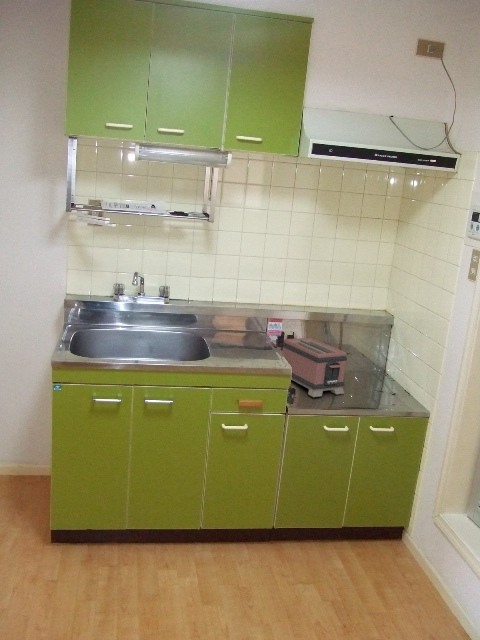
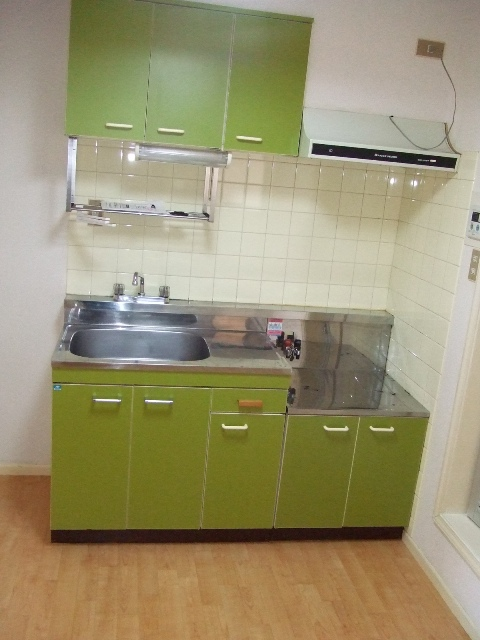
- toaster (313, 366)
